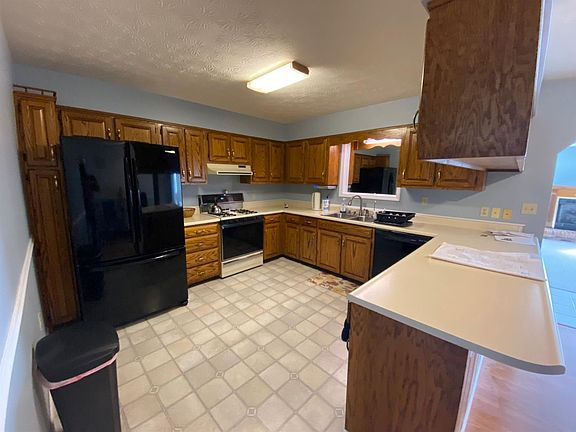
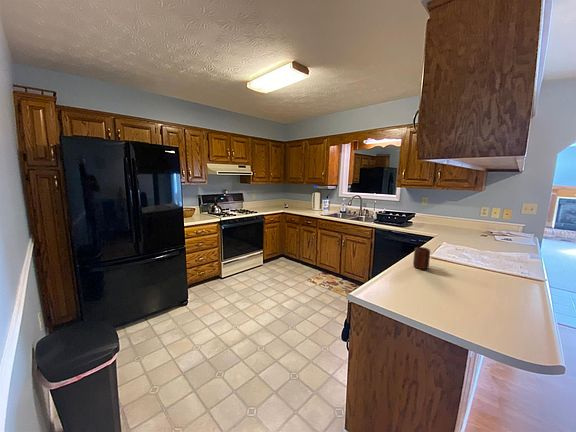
+ mug (422, 257)
